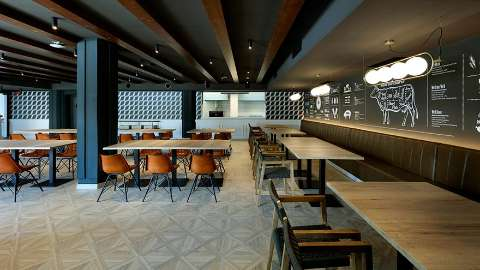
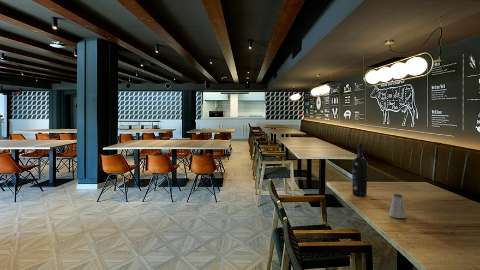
+ saltshaker (397, 205)
+ wine bottle (359, 168)
